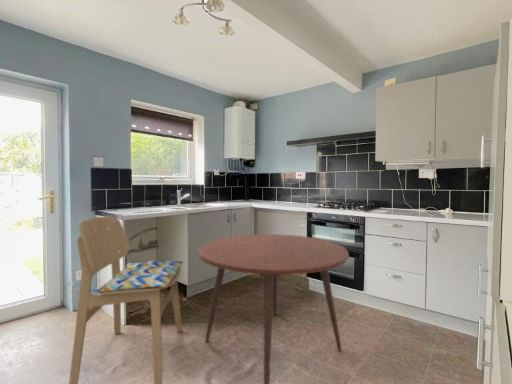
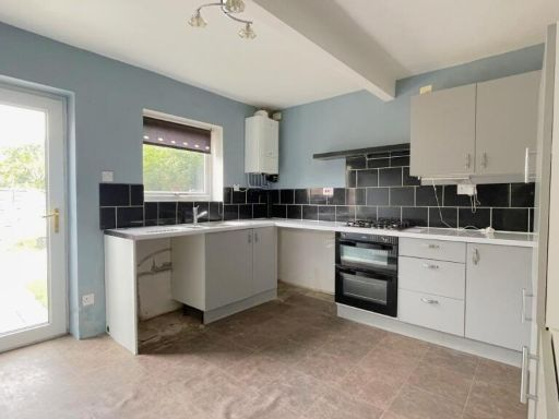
- dining table (271, 297)
- dining chair (133, 287)
